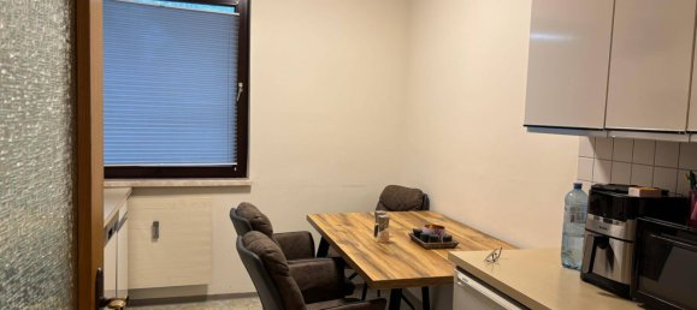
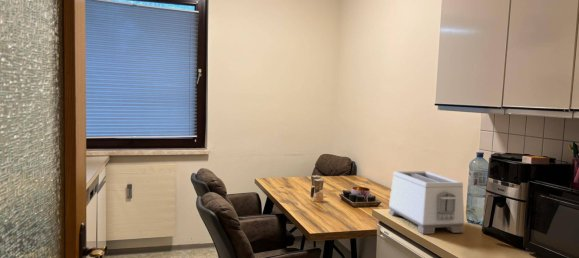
+ toaster (426, 200)
